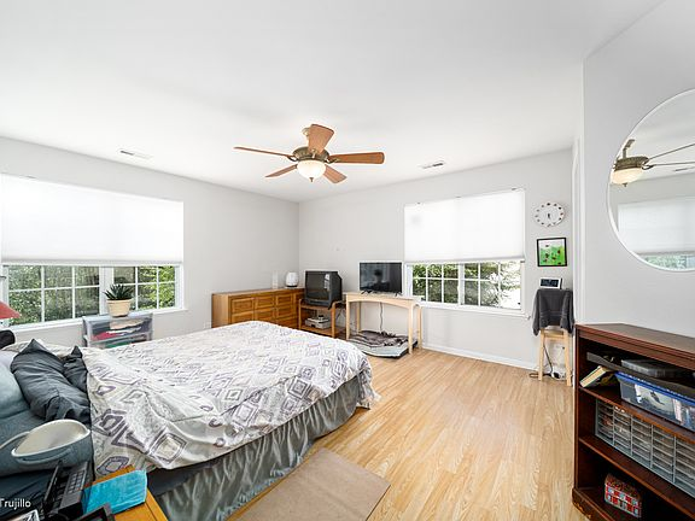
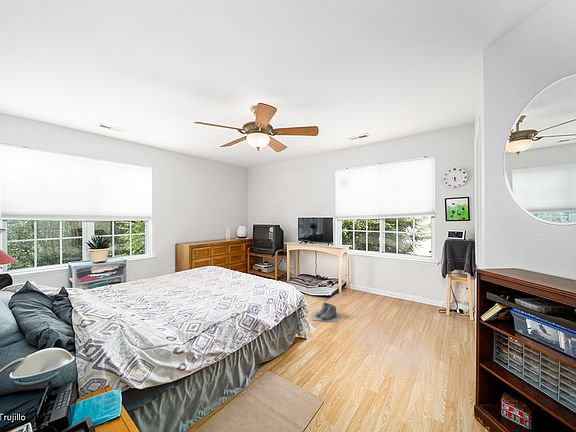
+ boots (325, 309)
